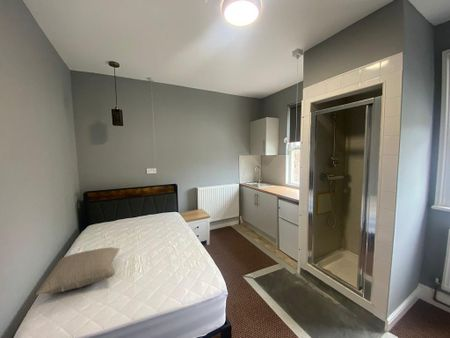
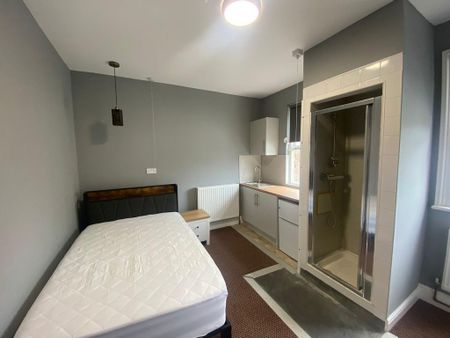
- pillow (85, 267)
